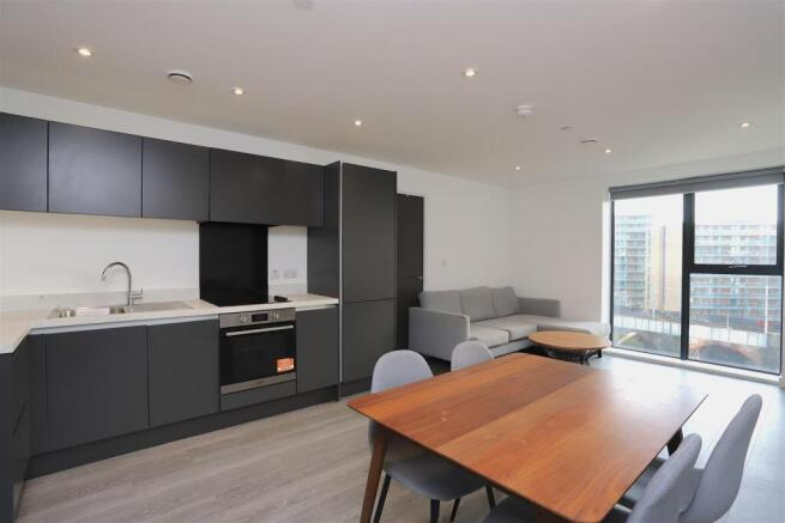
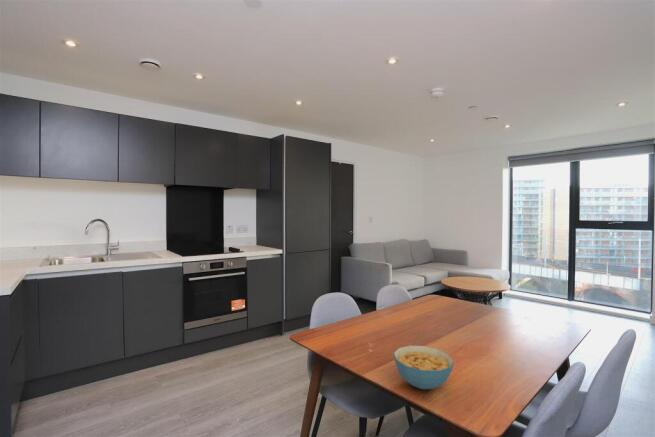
+ cereal bowl (422, 370)
